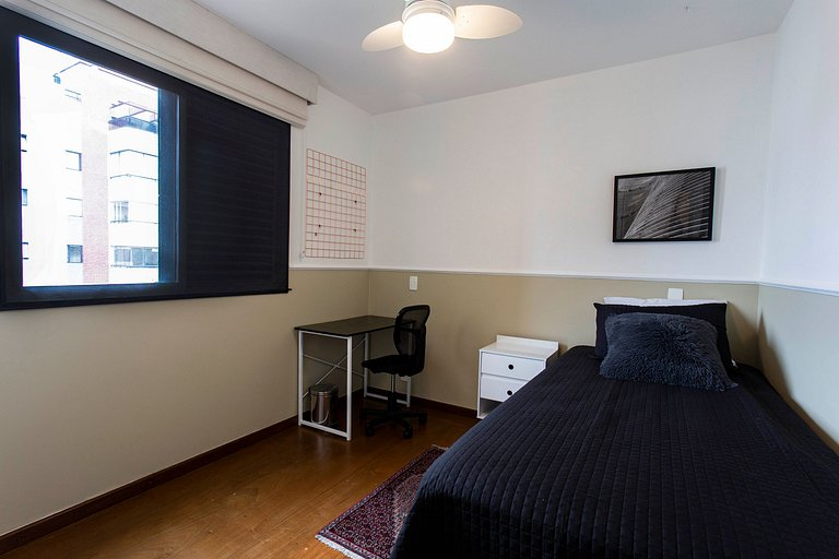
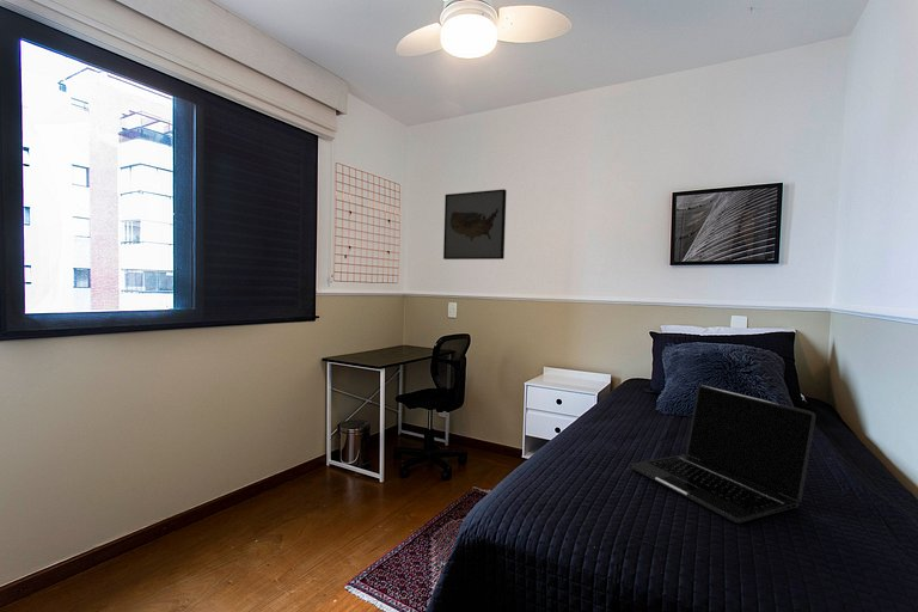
+ wall art (473, 225)
+ laptop (715, 442)
